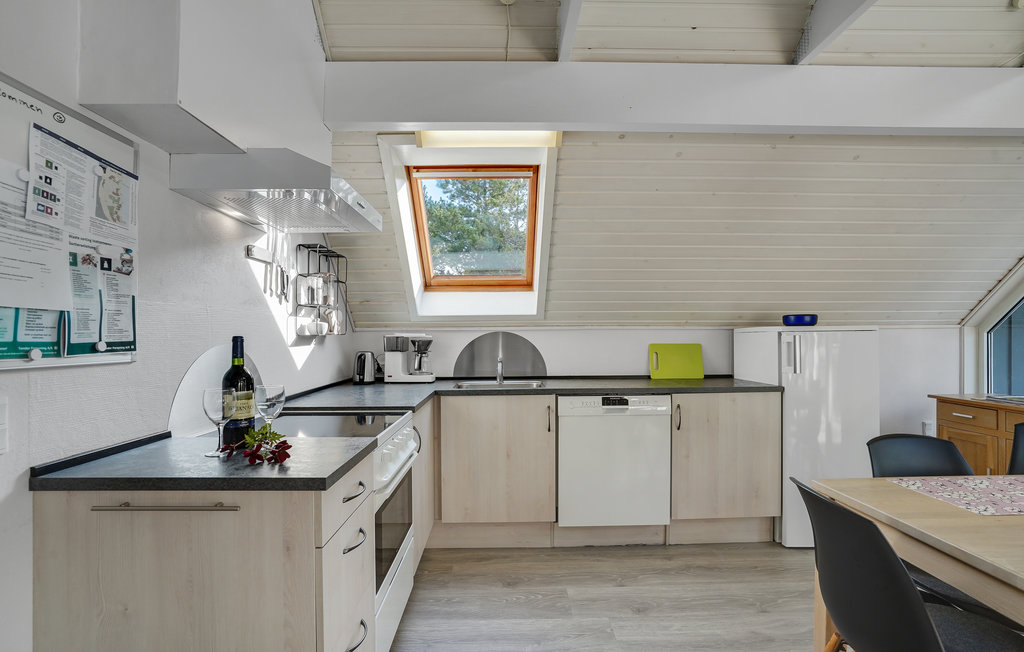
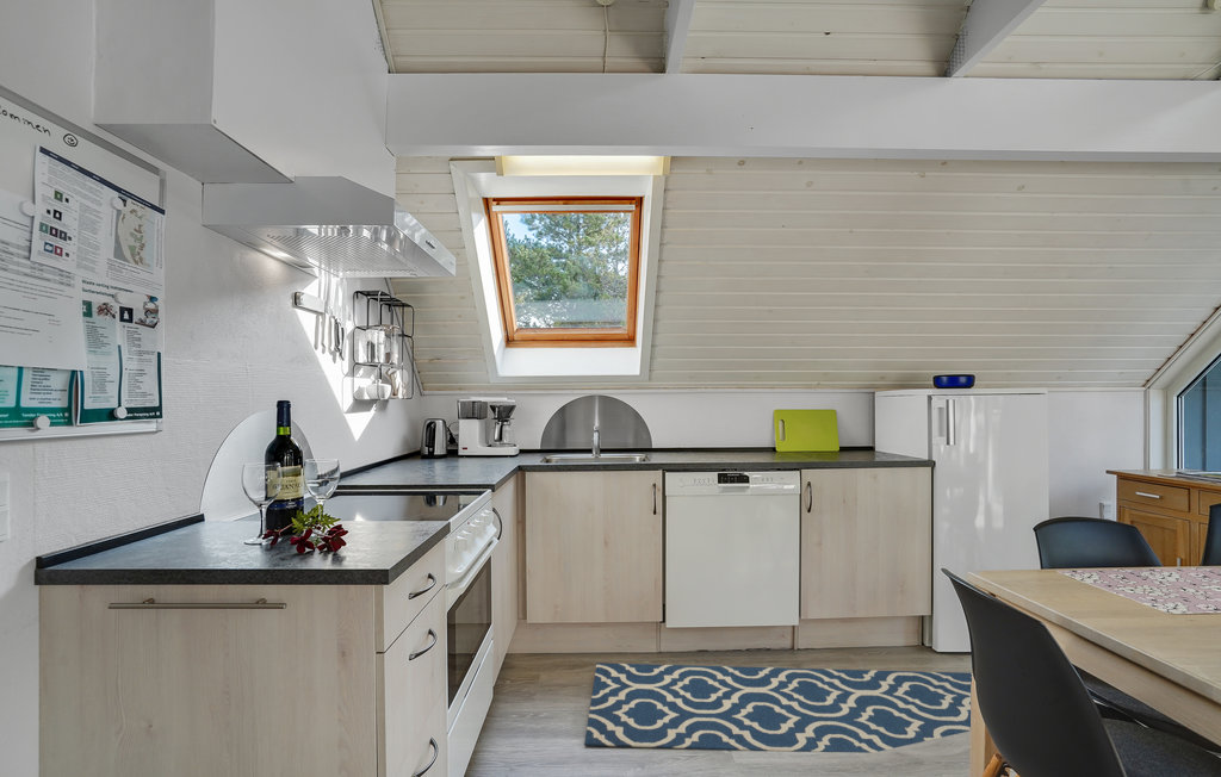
+ rug (879, 707)
